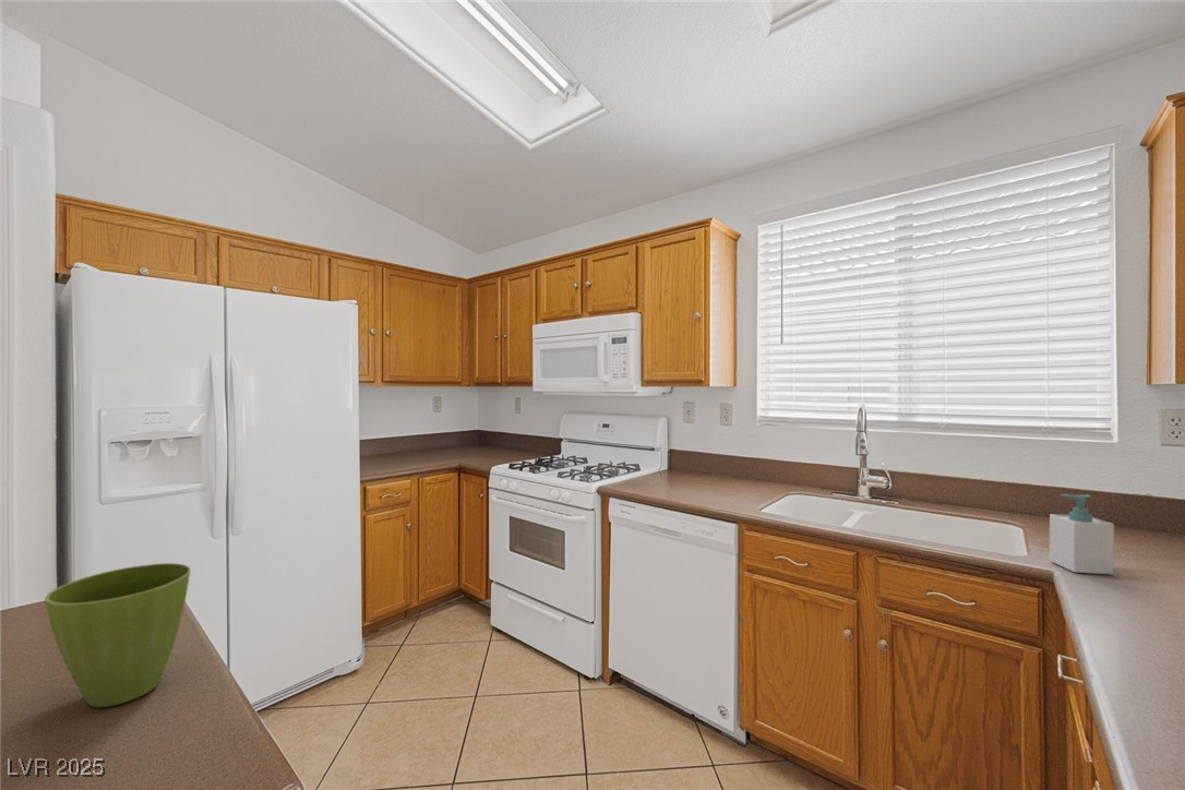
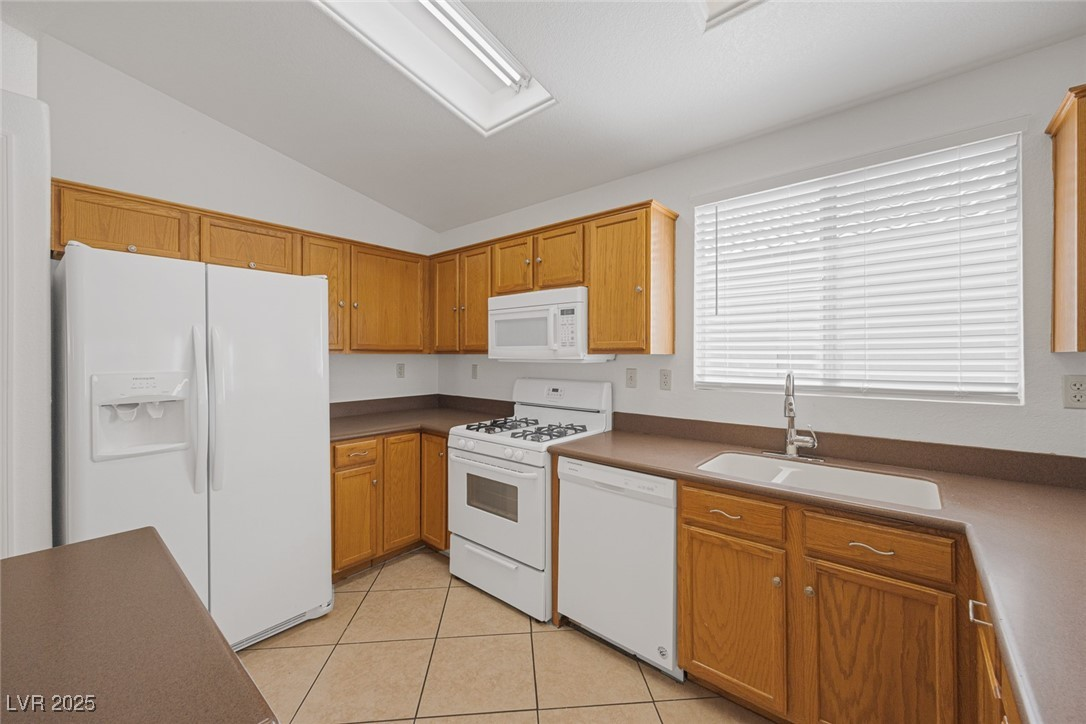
- soap bottle (1079, 530)
- flower pot (123, 636)
